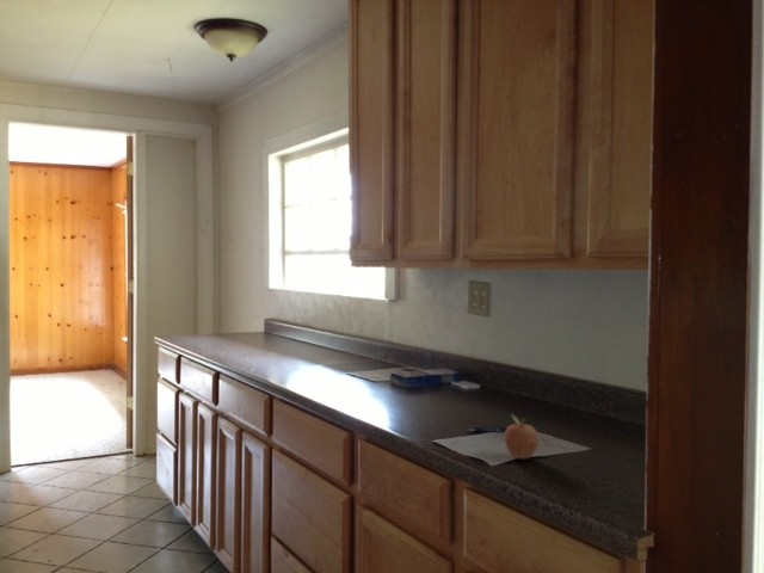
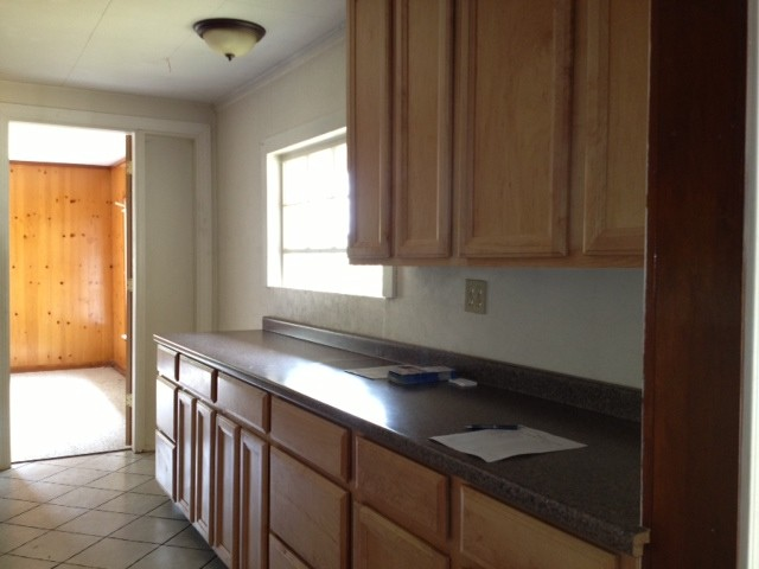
- fruit (520, 437)
